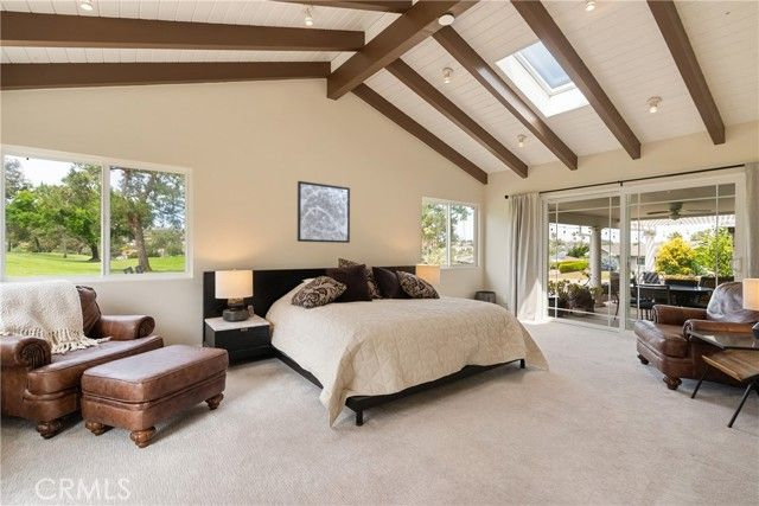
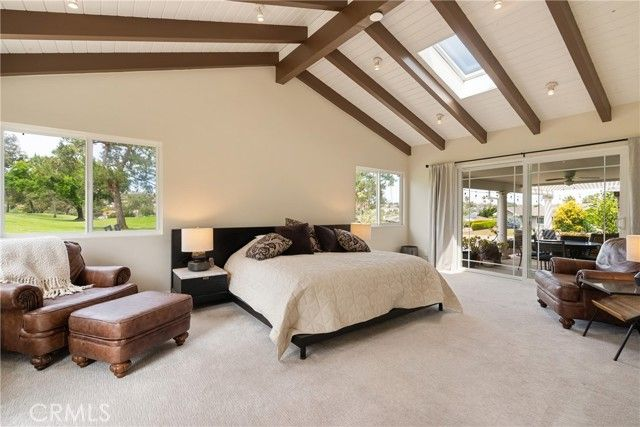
- wall art (324, 213)
